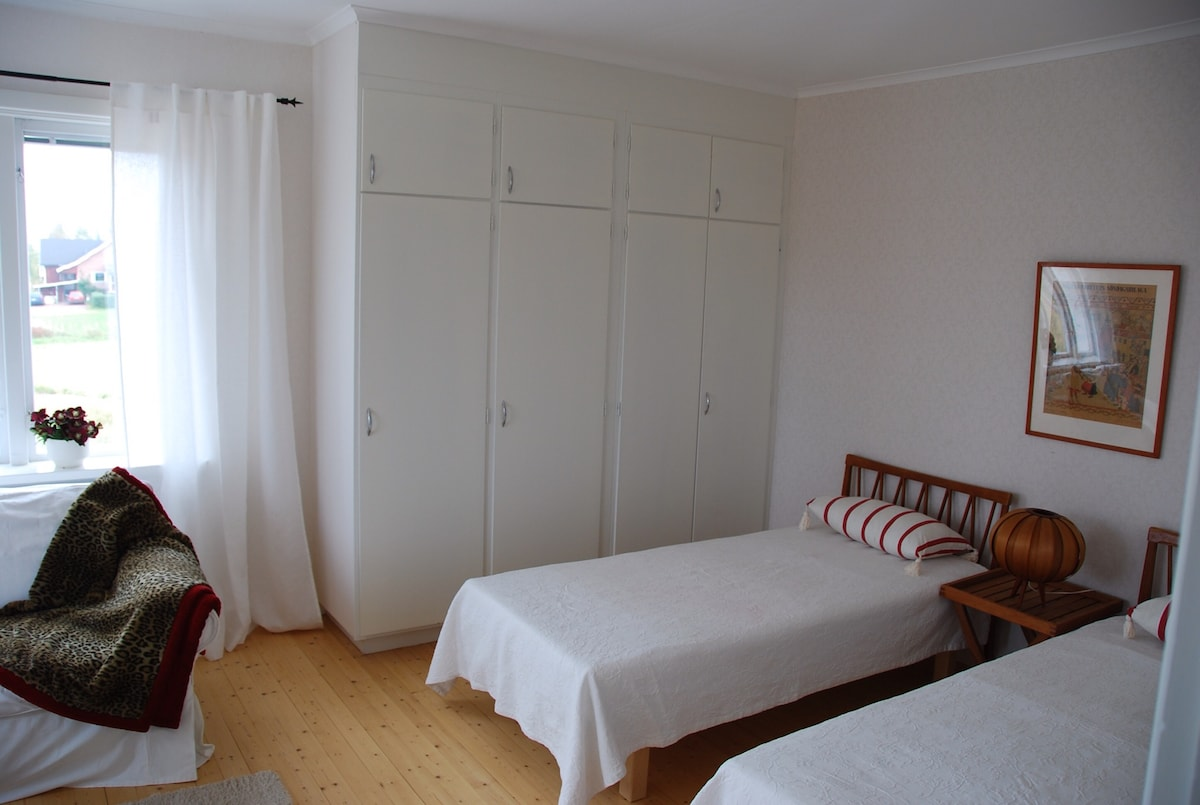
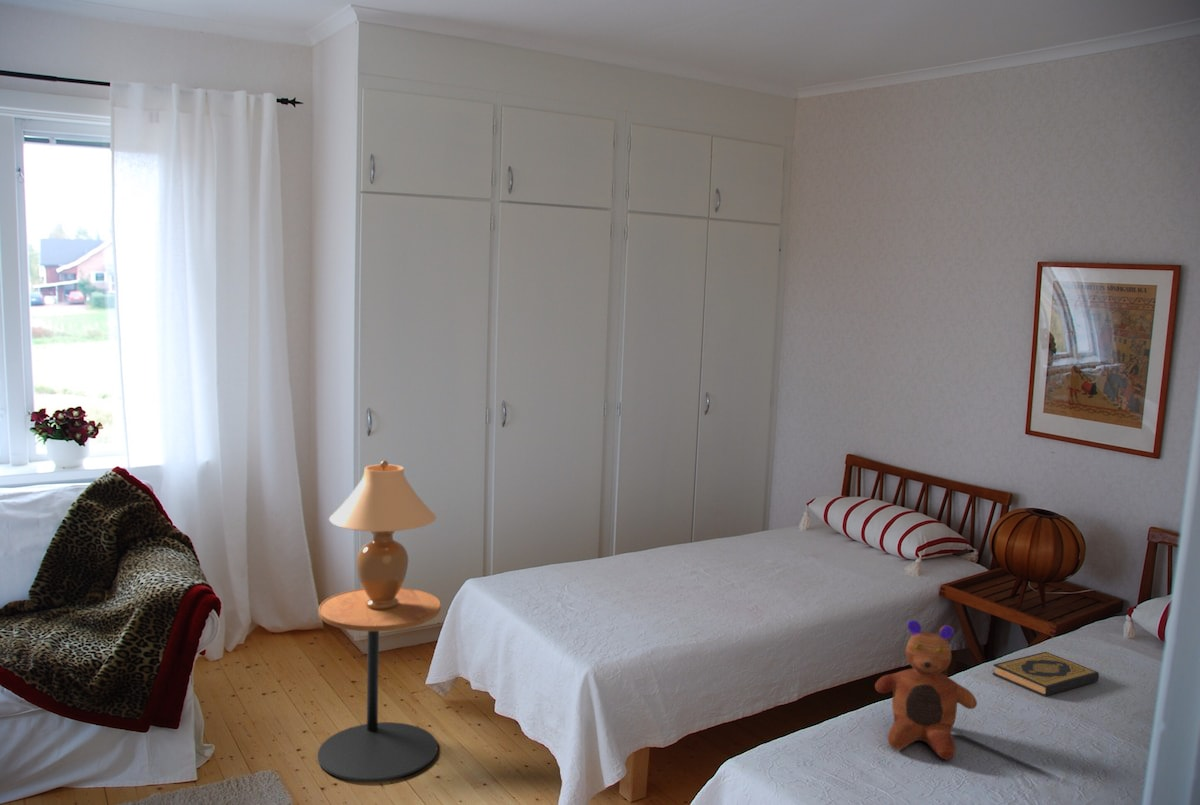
+ side table (377, 678)
+ toy (925, 685)
+ hardback book (1045, 673)
+ table lamp (383, 532)
